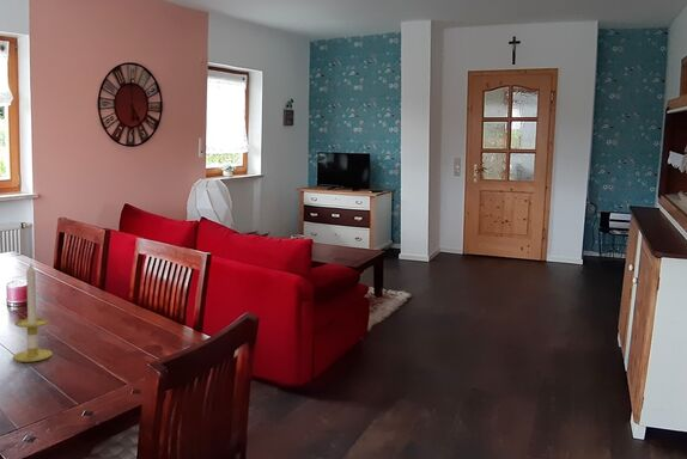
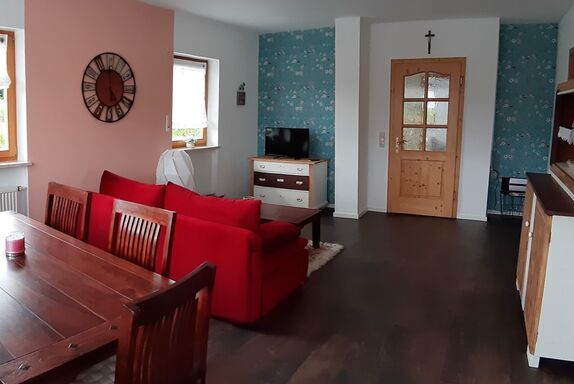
- candle (31, 308)
